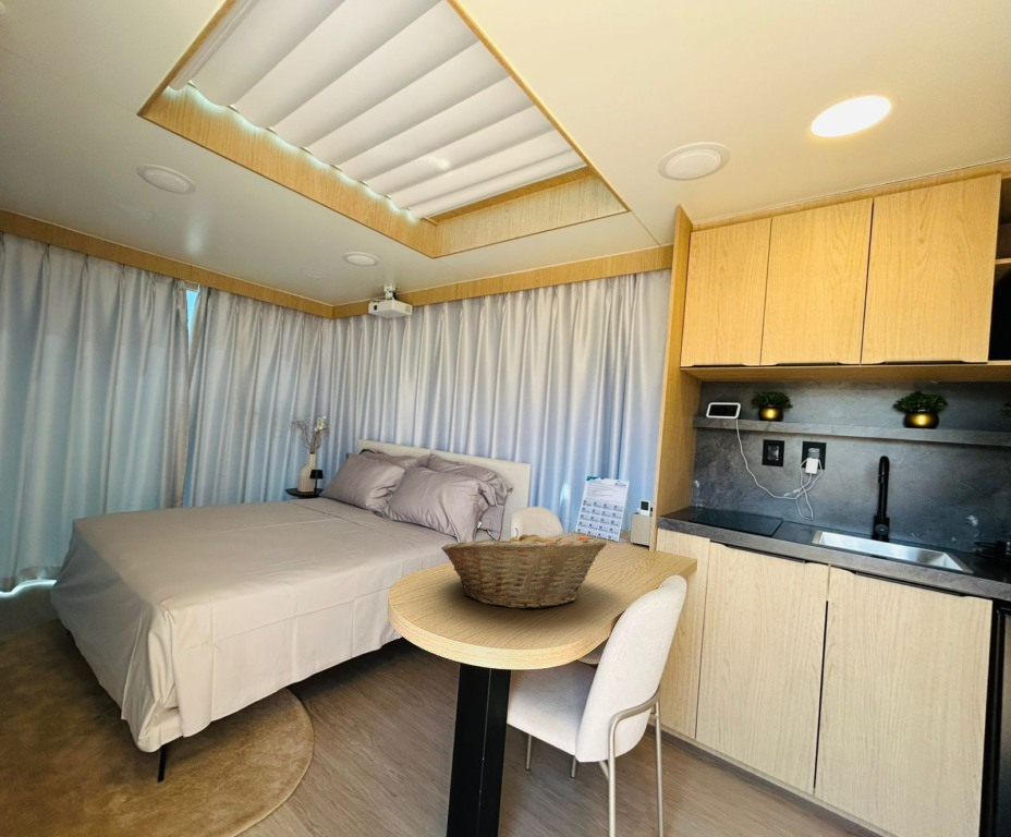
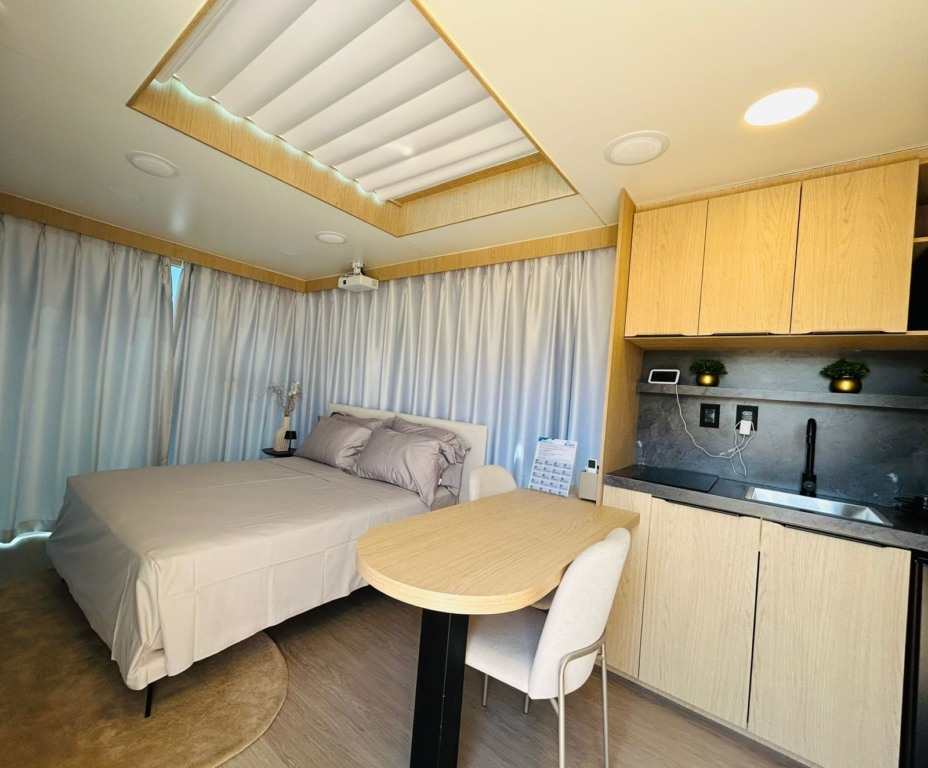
- fruit basket (524, 558)
